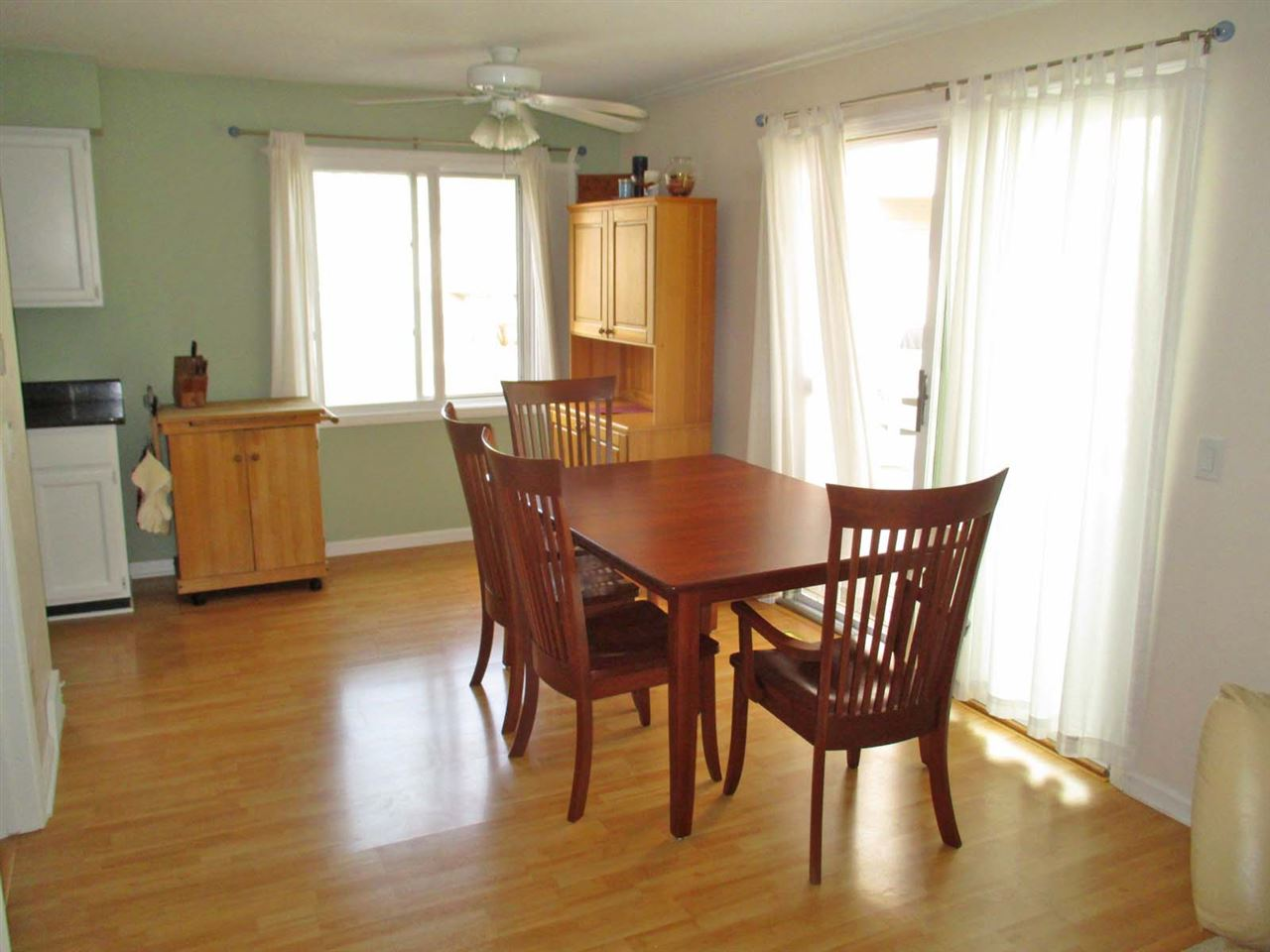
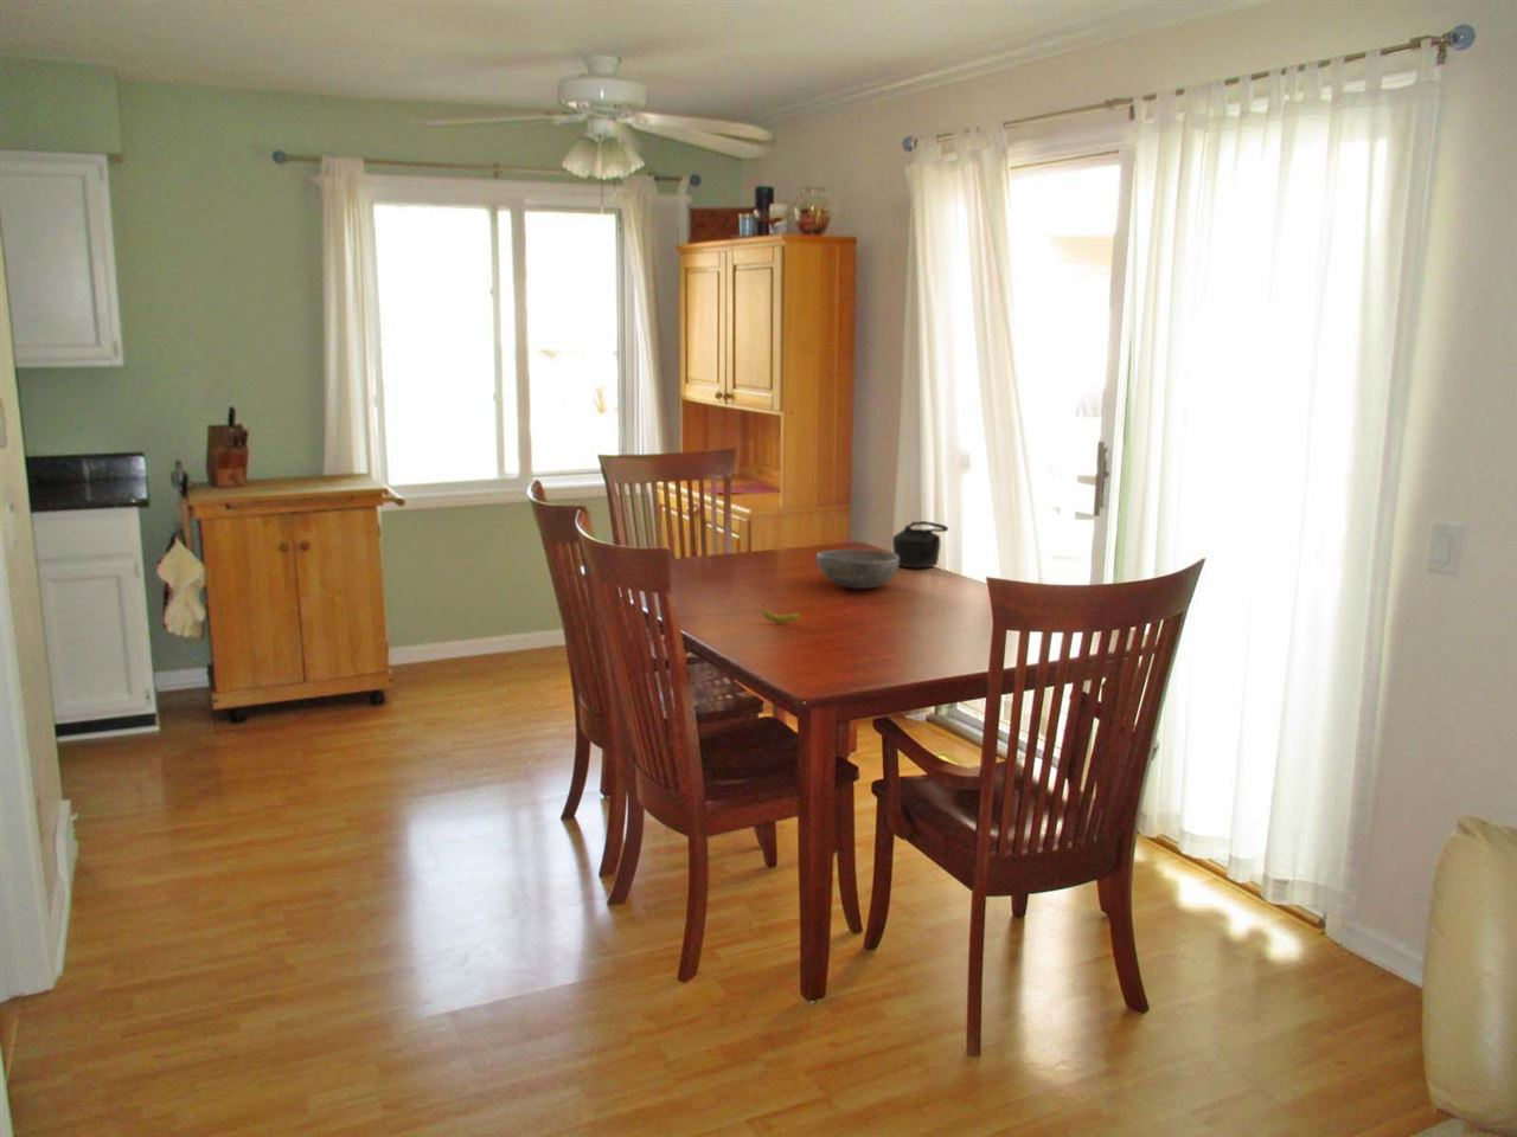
+ fruit (781, 616)
+ teapot (921, 545)
+ bowl (856, 570)
